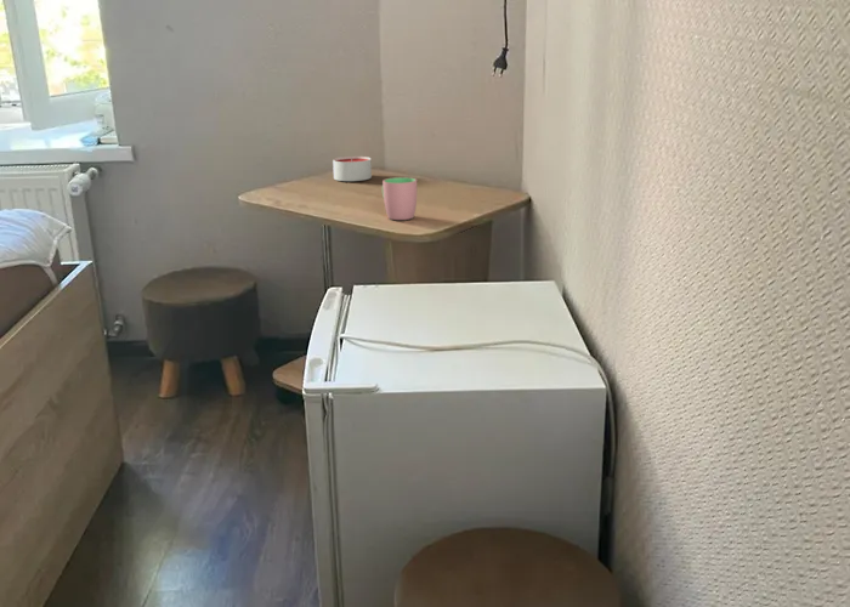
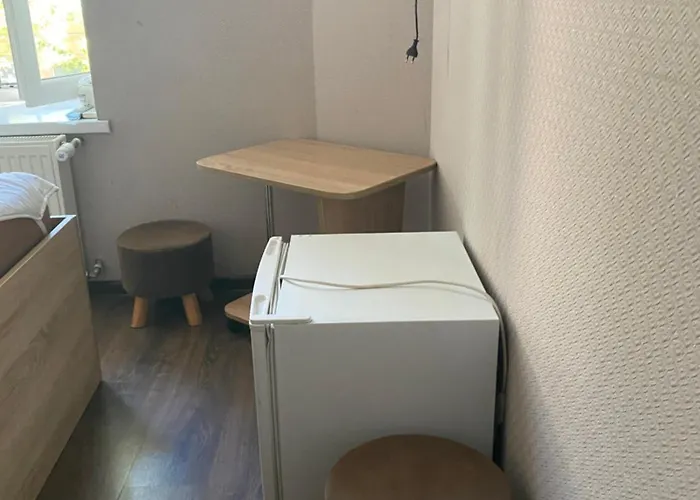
- cup (396, 198)
- candle (352, 168)
